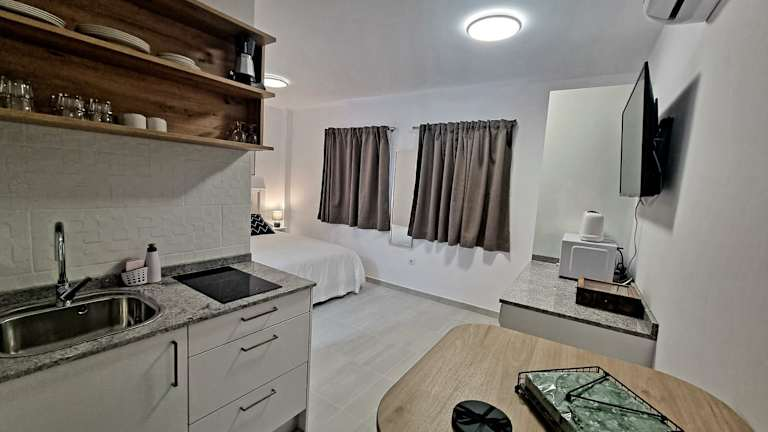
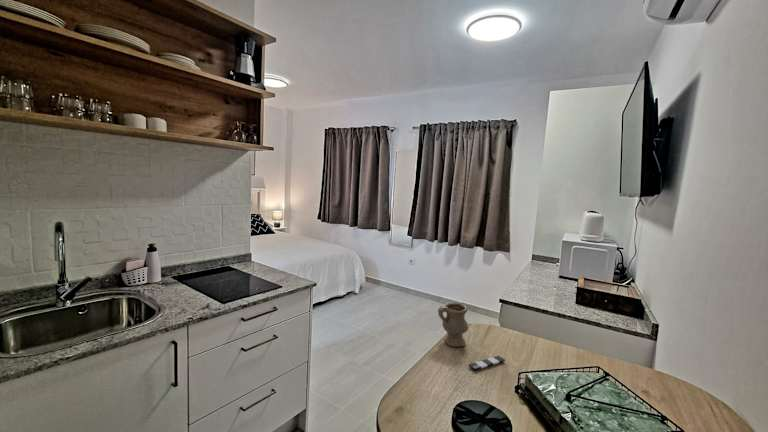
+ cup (466, 330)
